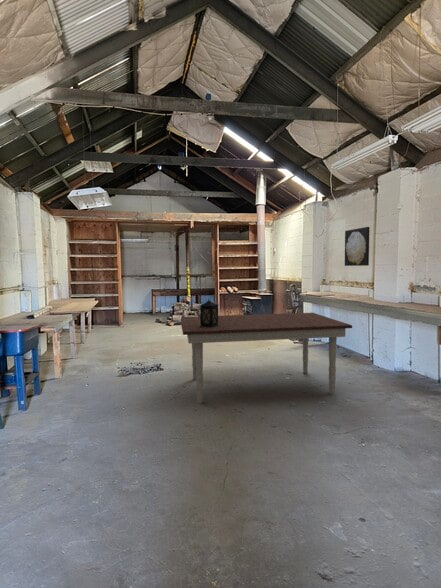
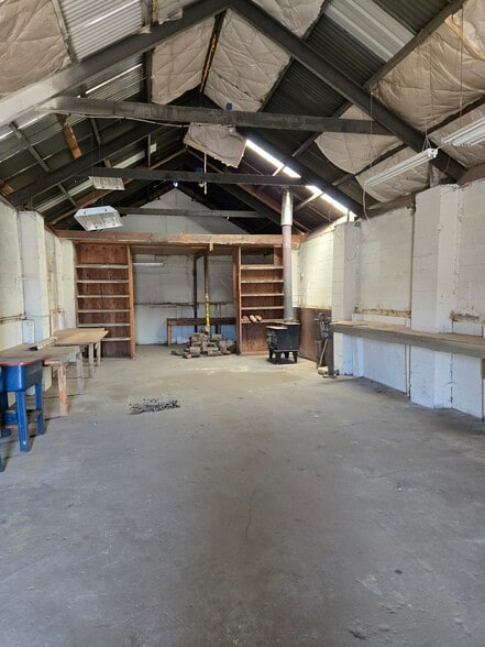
- dining table (258, 340)
- lantern (209, 312)
- wall art (356, 247)
